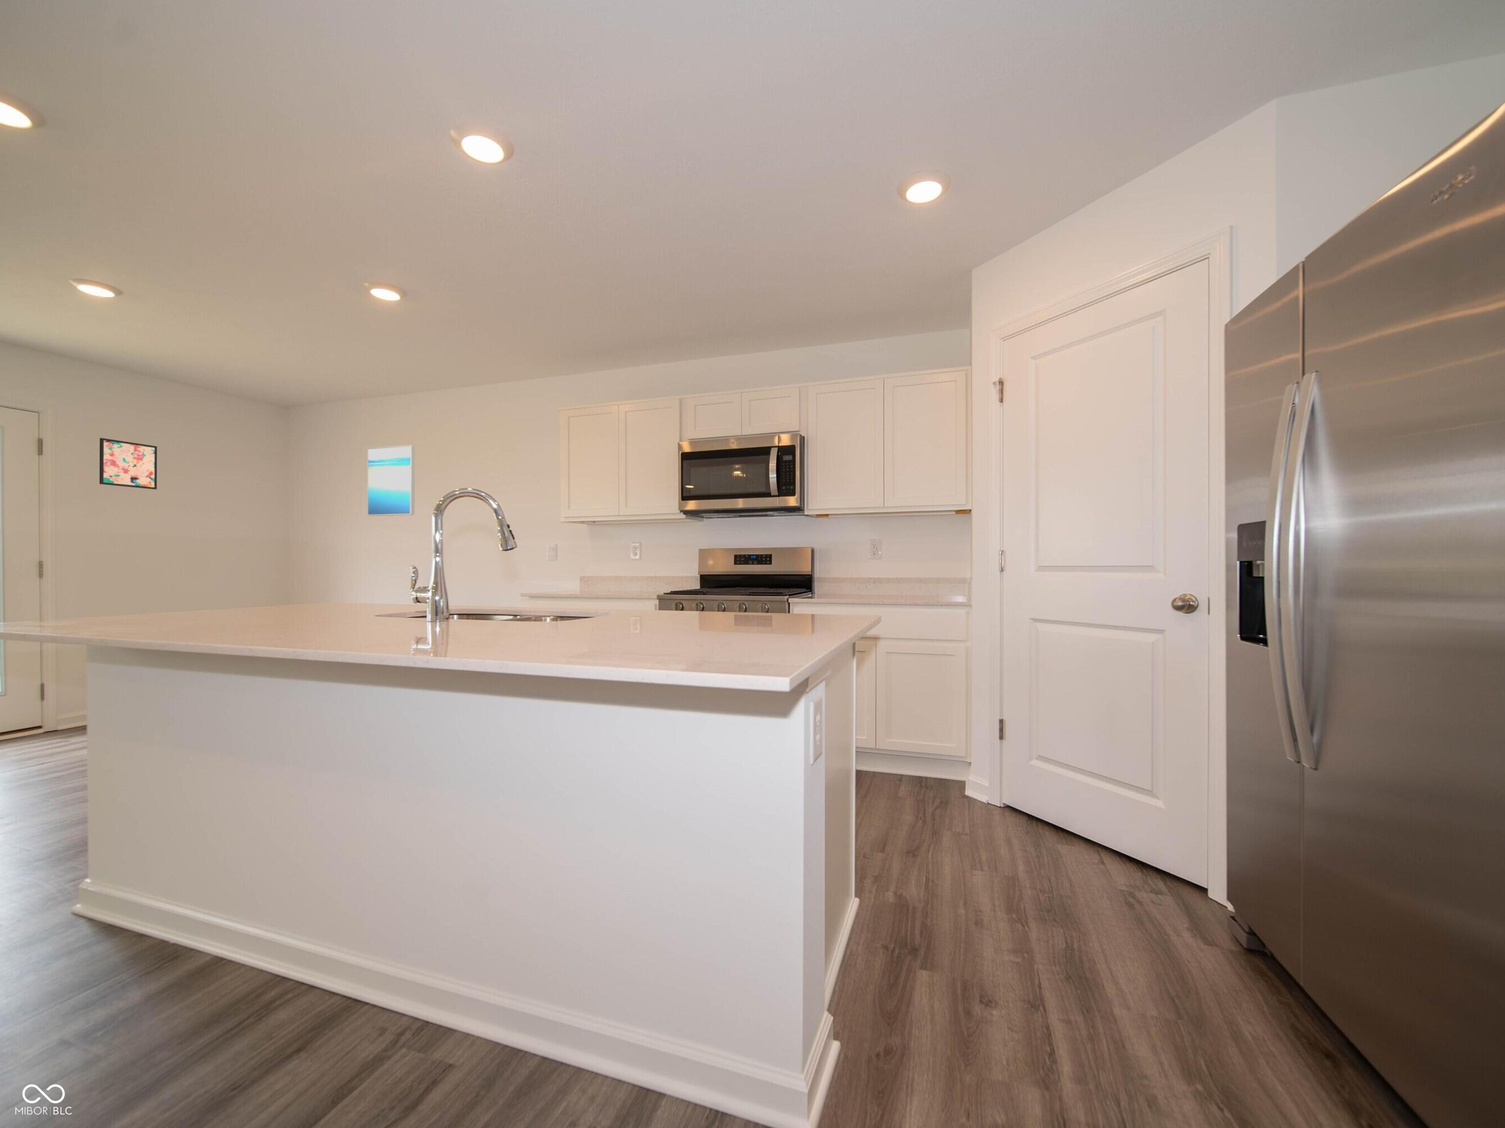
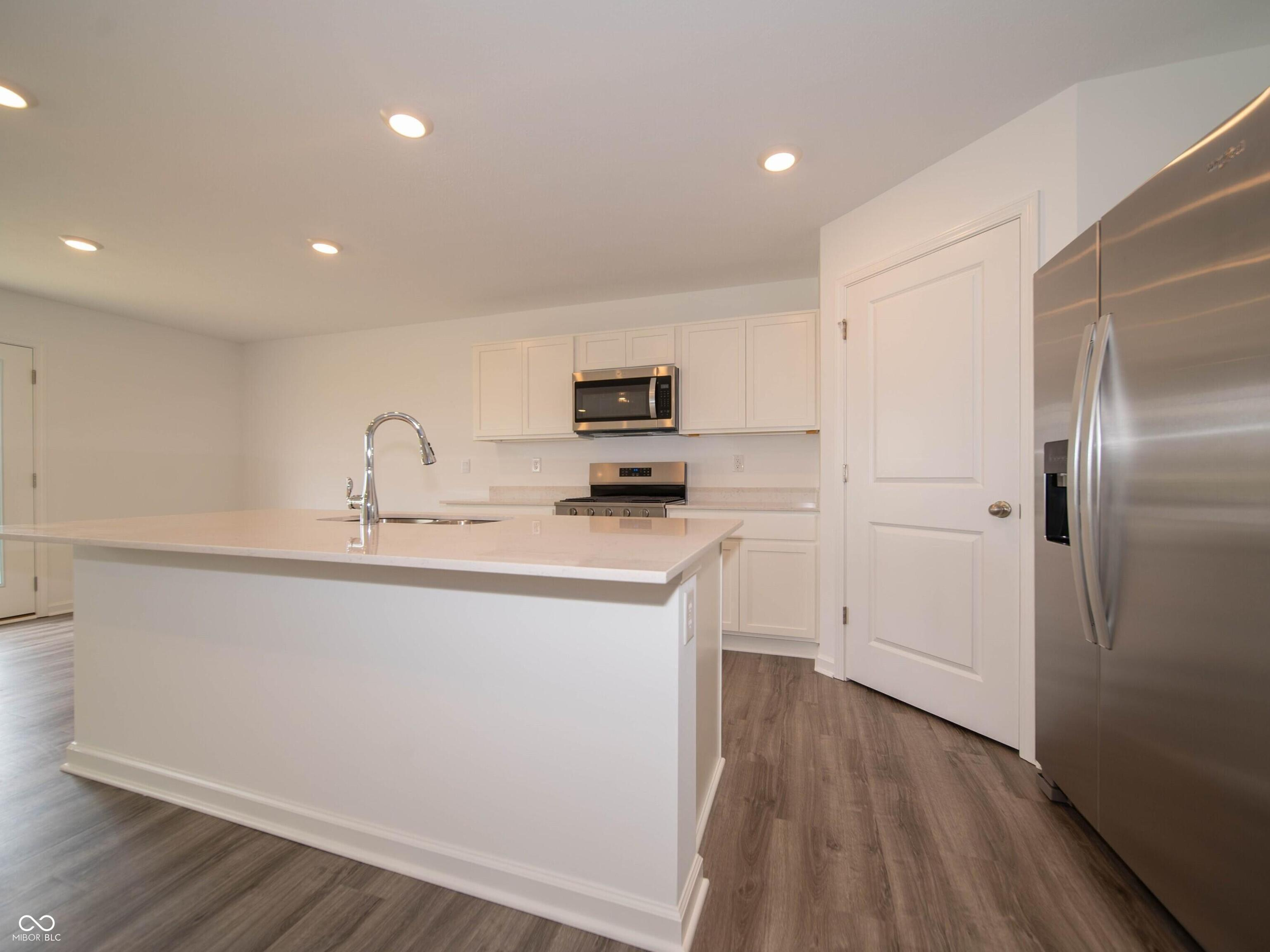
- wall art (390, 481)
- wall art (129, 464)
